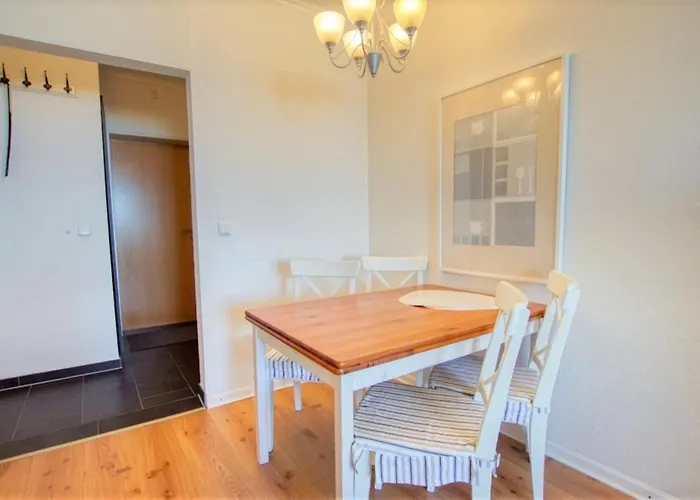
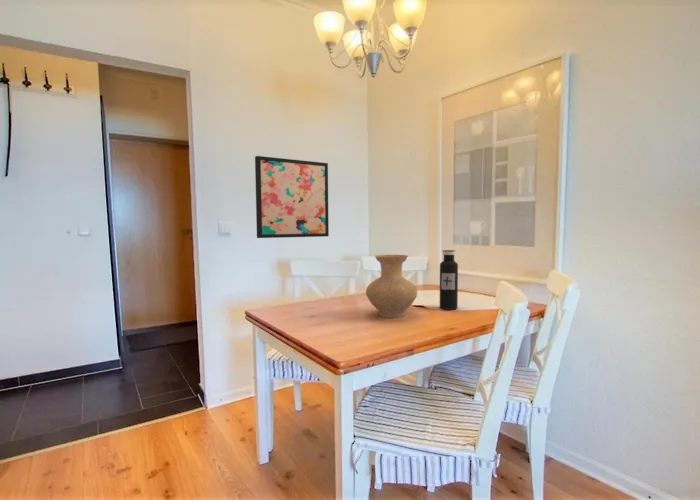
+ water bottle (448, 279)
+ wall art (293, 198)
+ vase (391, 285)
